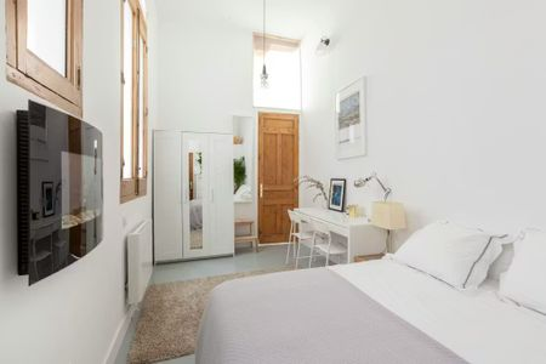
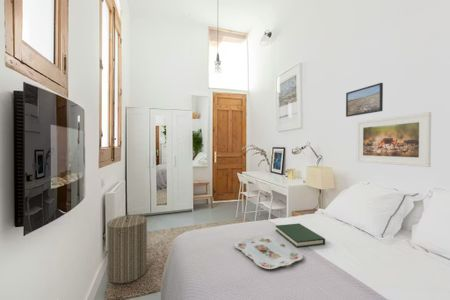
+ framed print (362, 101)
+ laundry hamper (127, 242)
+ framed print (388, 140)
+ serving tray (266, 250)
+ hardback book (298, 234)
